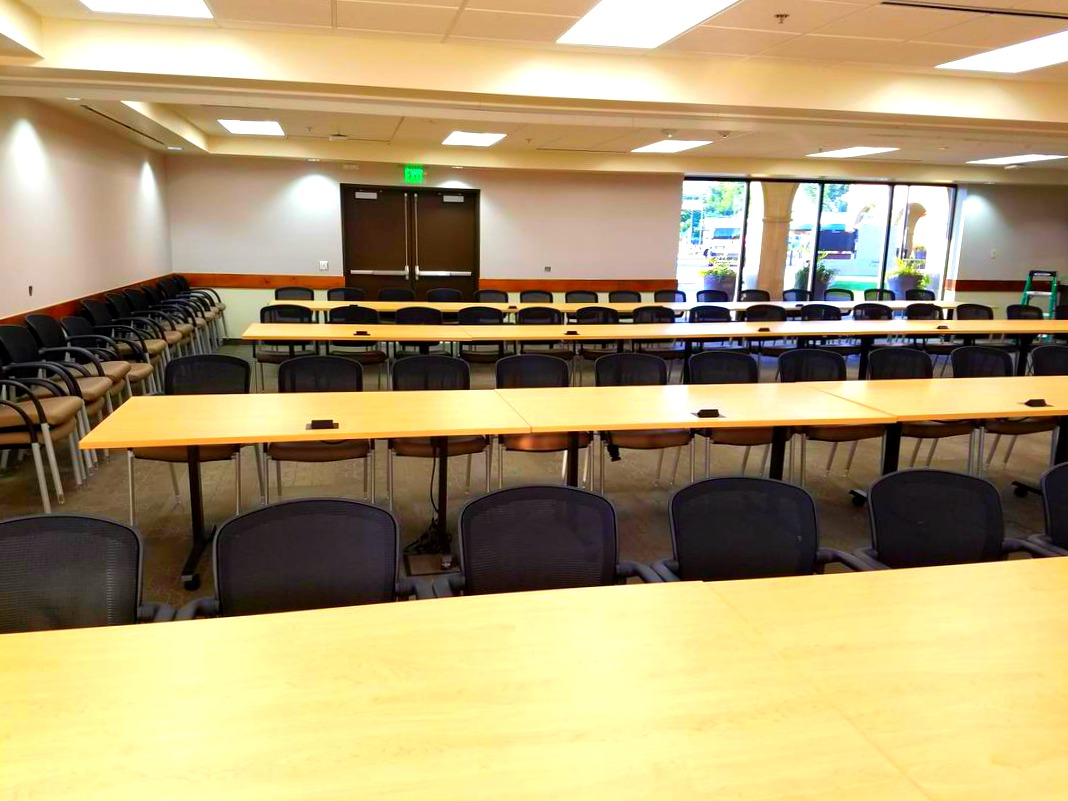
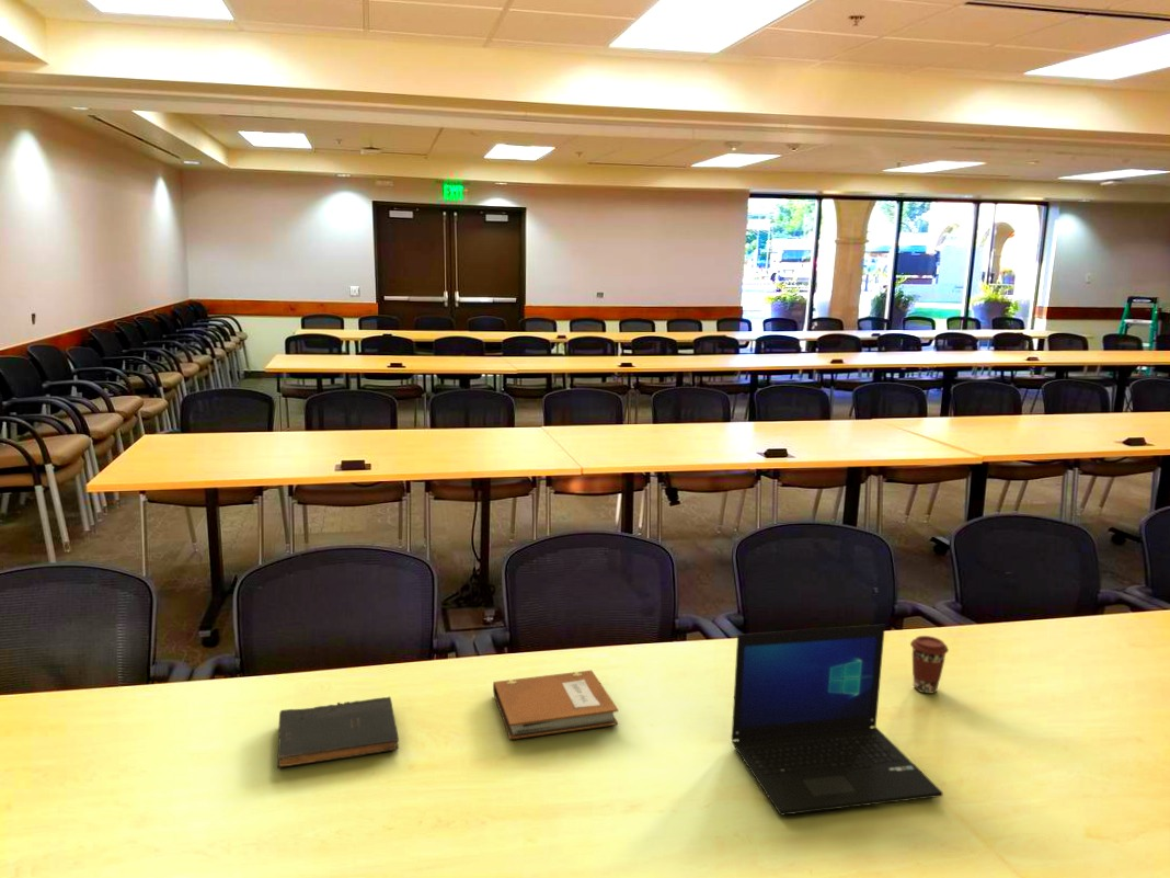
+ notebook (555, 700)
+ laptop (835, 712)
+ book (337, 729)
+ coffee cup (927, 664)
